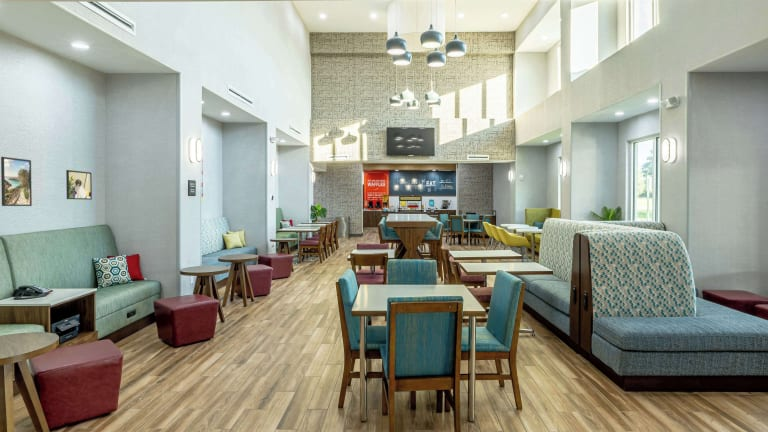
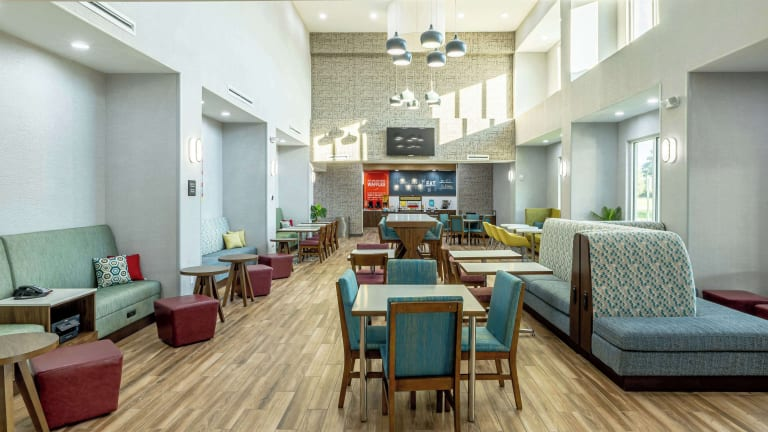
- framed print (79, 185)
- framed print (16, 182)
